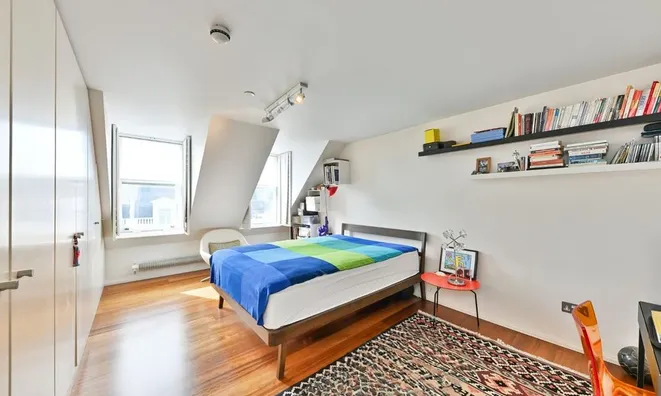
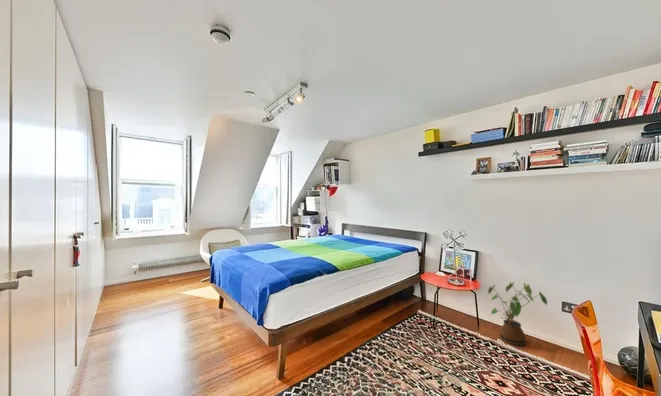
+ house plant (514, 313)
